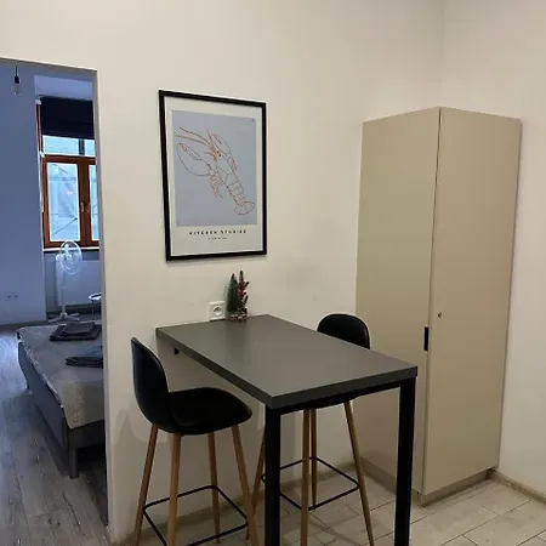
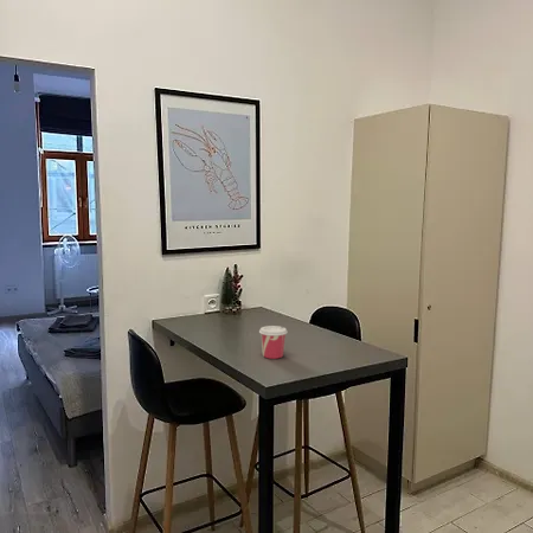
+ cup (272, 342)
